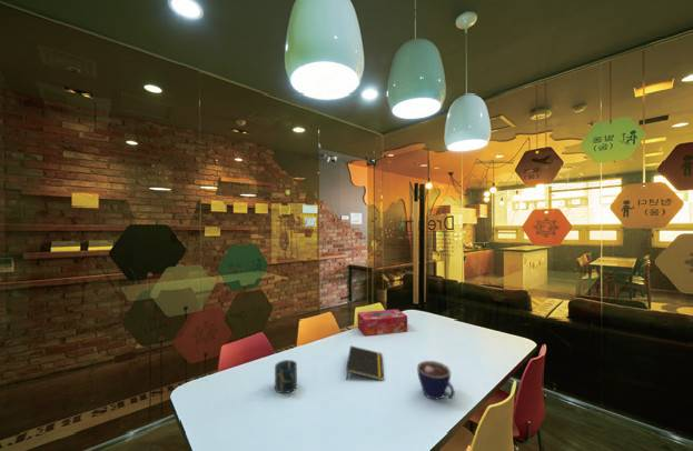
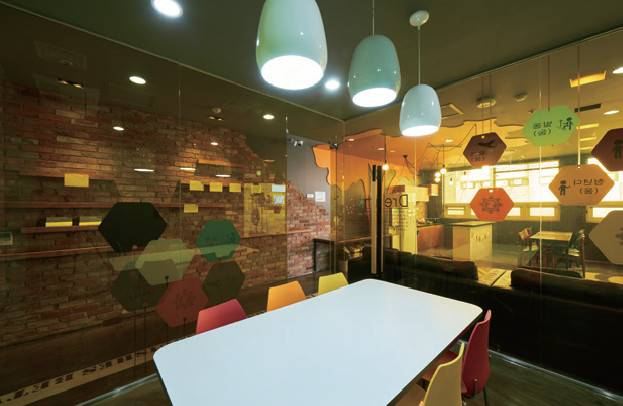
- tissue box (382, 321)
- cup (287, 377)
- notepad (365, 361)
- cup (437, 383)
